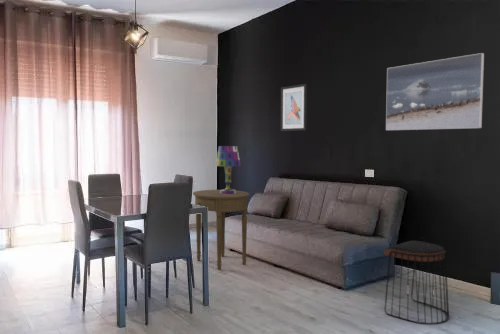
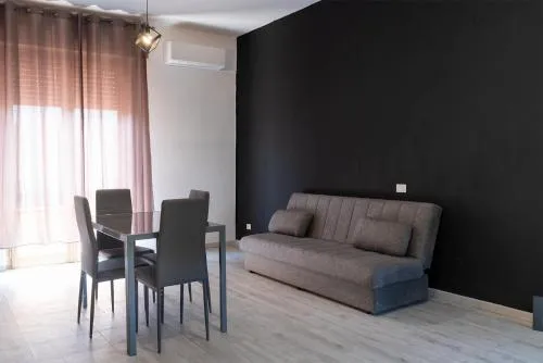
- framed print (430, 95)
- table lamp (228, 169)
- stool (419, 280)
- wall art (293, 108)
- side table (221, 227)
